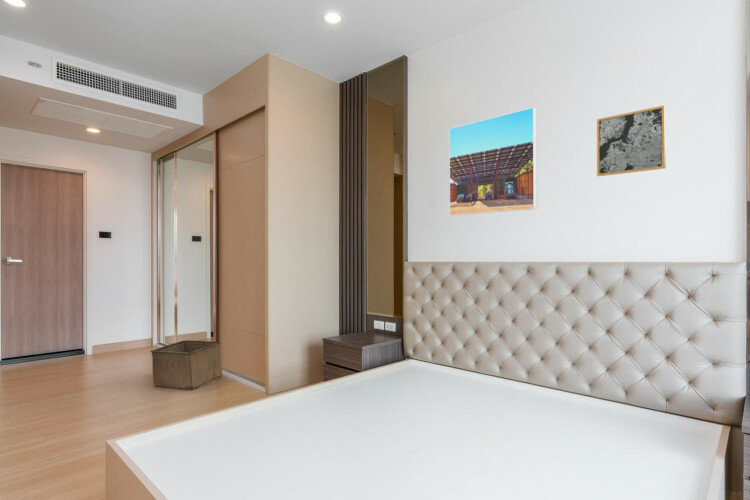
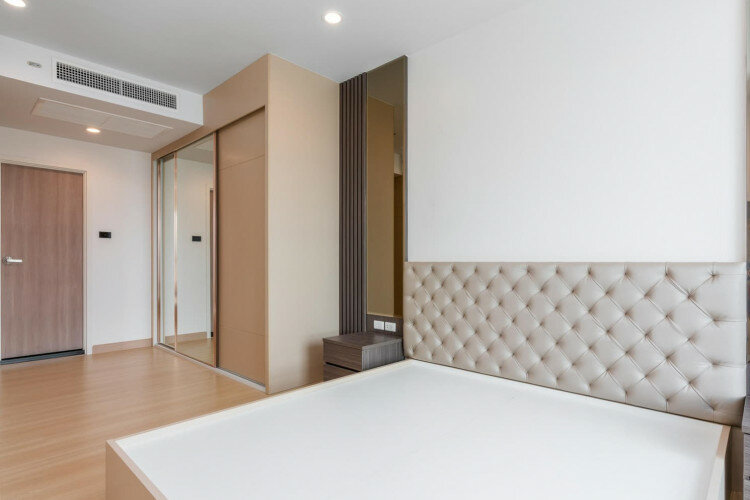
- storage bin (188, 363)
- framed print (489, 165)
- wall art (629, 142)
